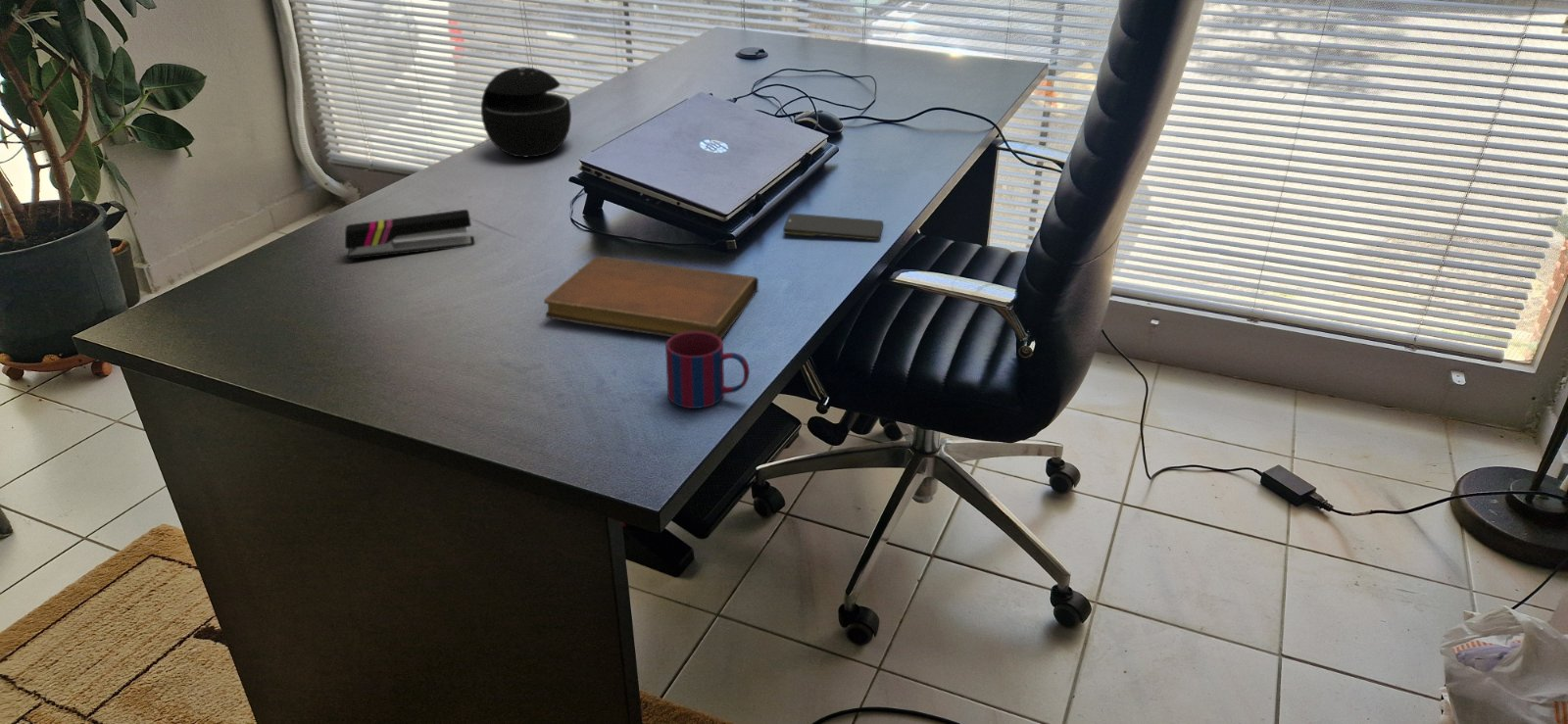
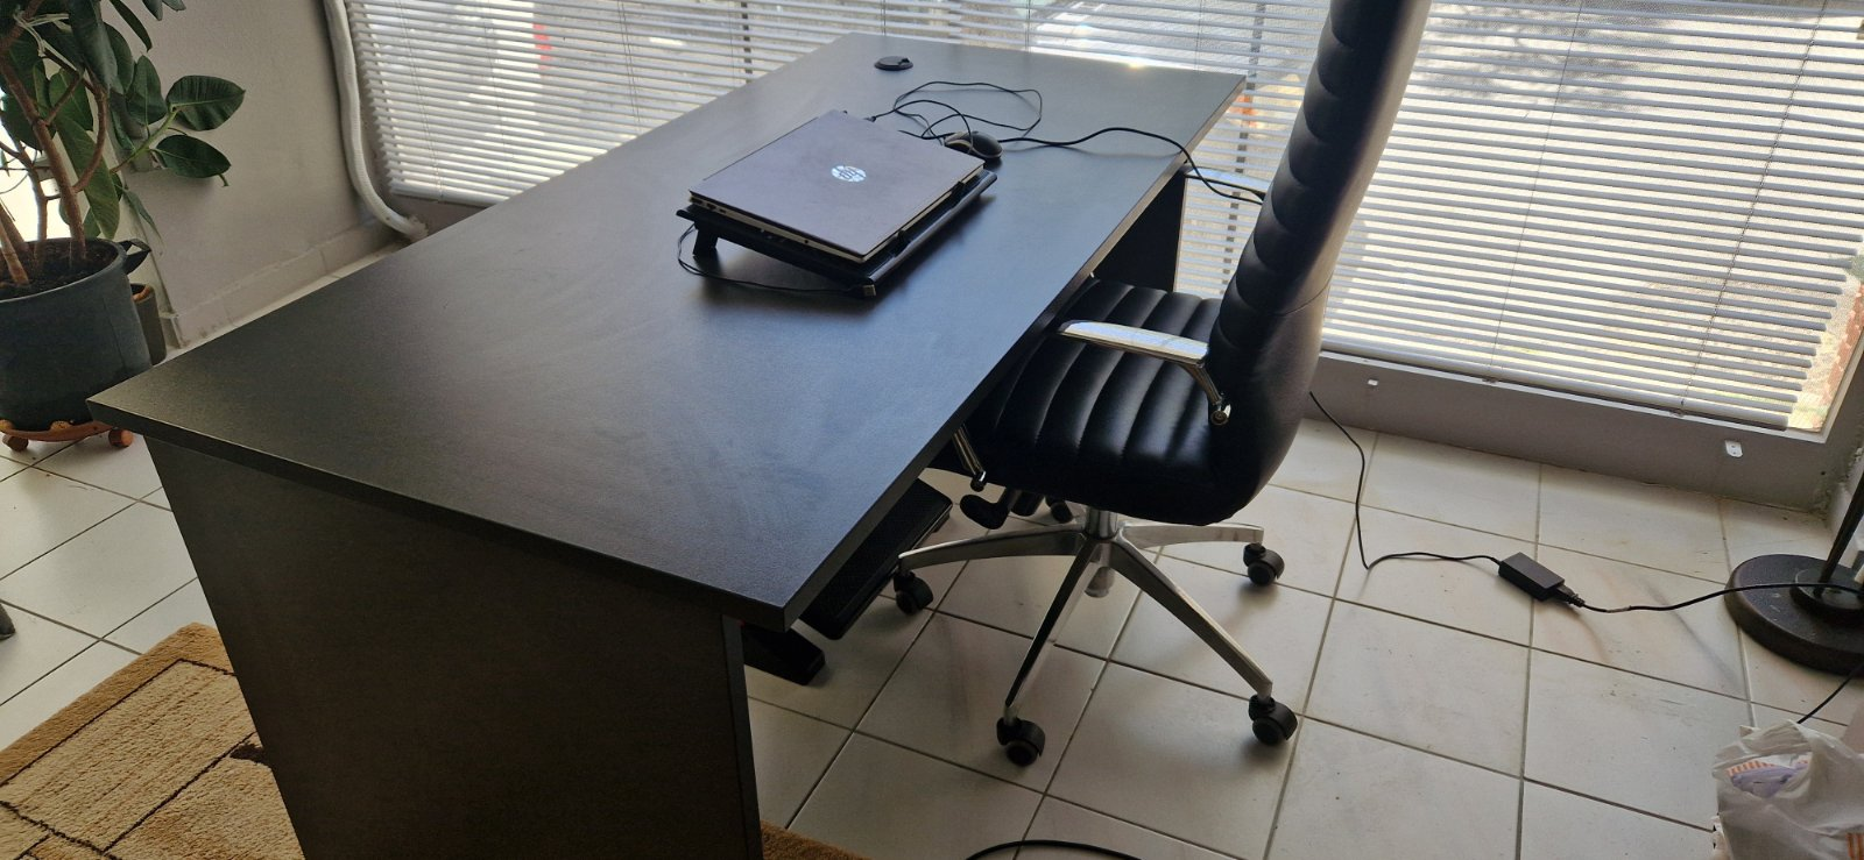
- notebook (653, 296)
- stapler (409, 233)
- mug (707, 372)
- speaker (525, 110)
- smartphone (833, 226)
